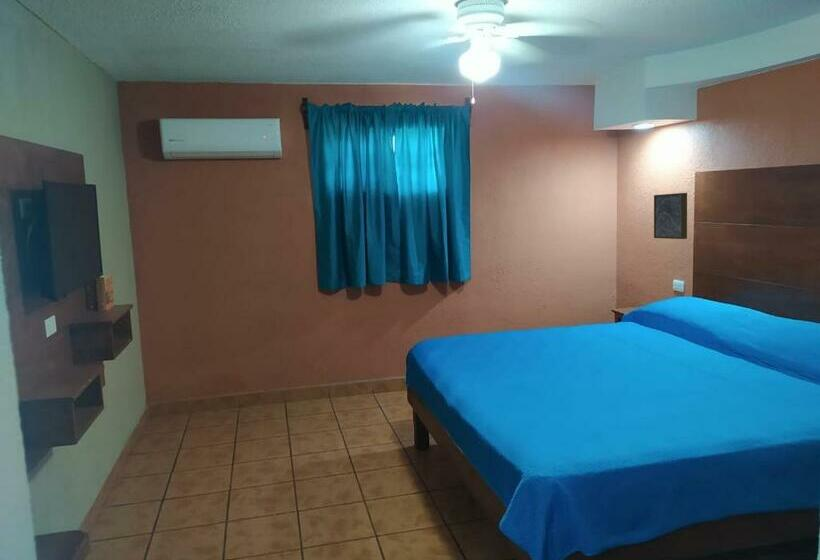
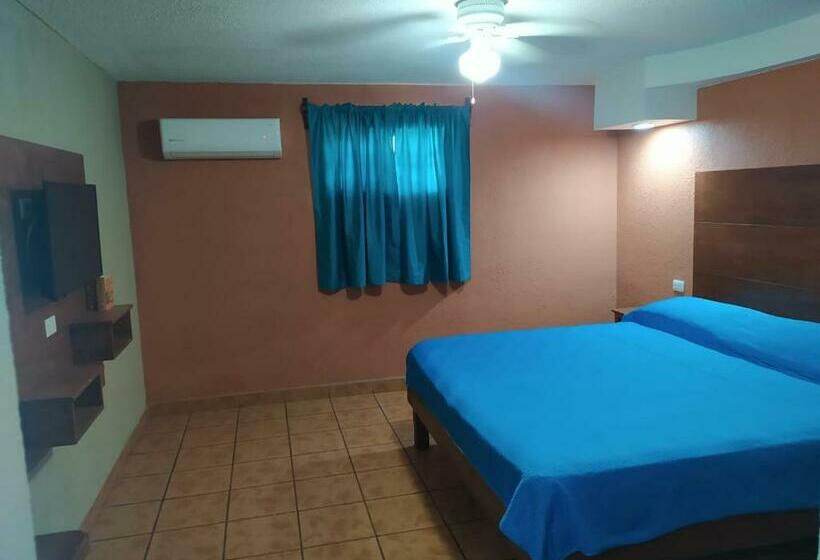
- wall art (669, 216)
